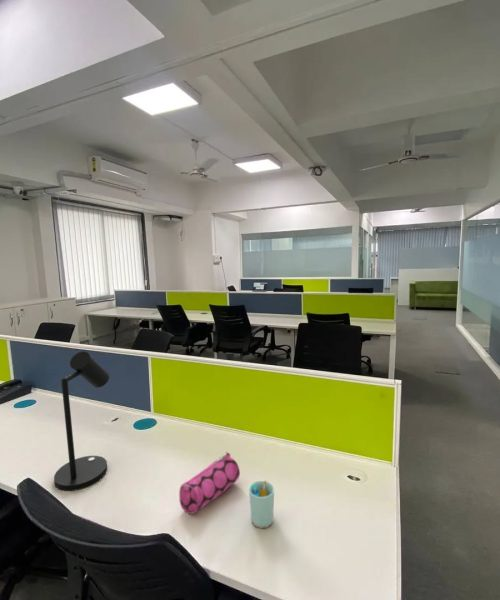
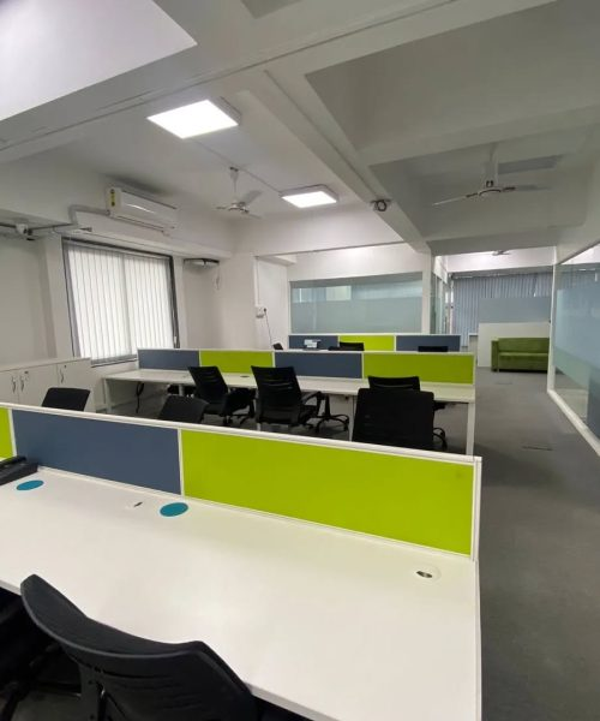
- desk lamp (70, 412)
- pencil case (209, 480)
- cup (262, 500)
